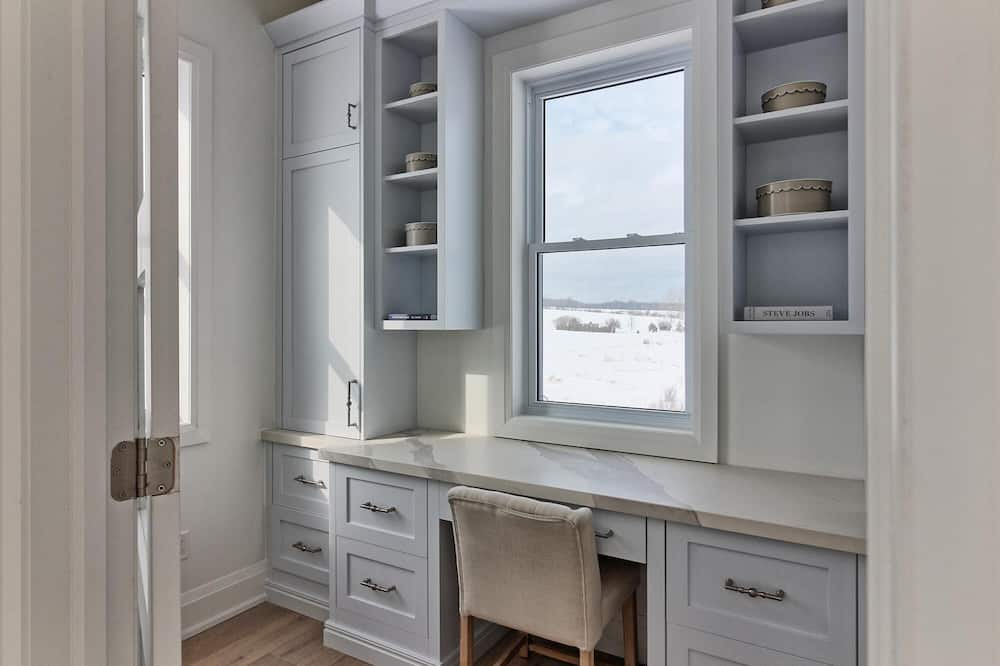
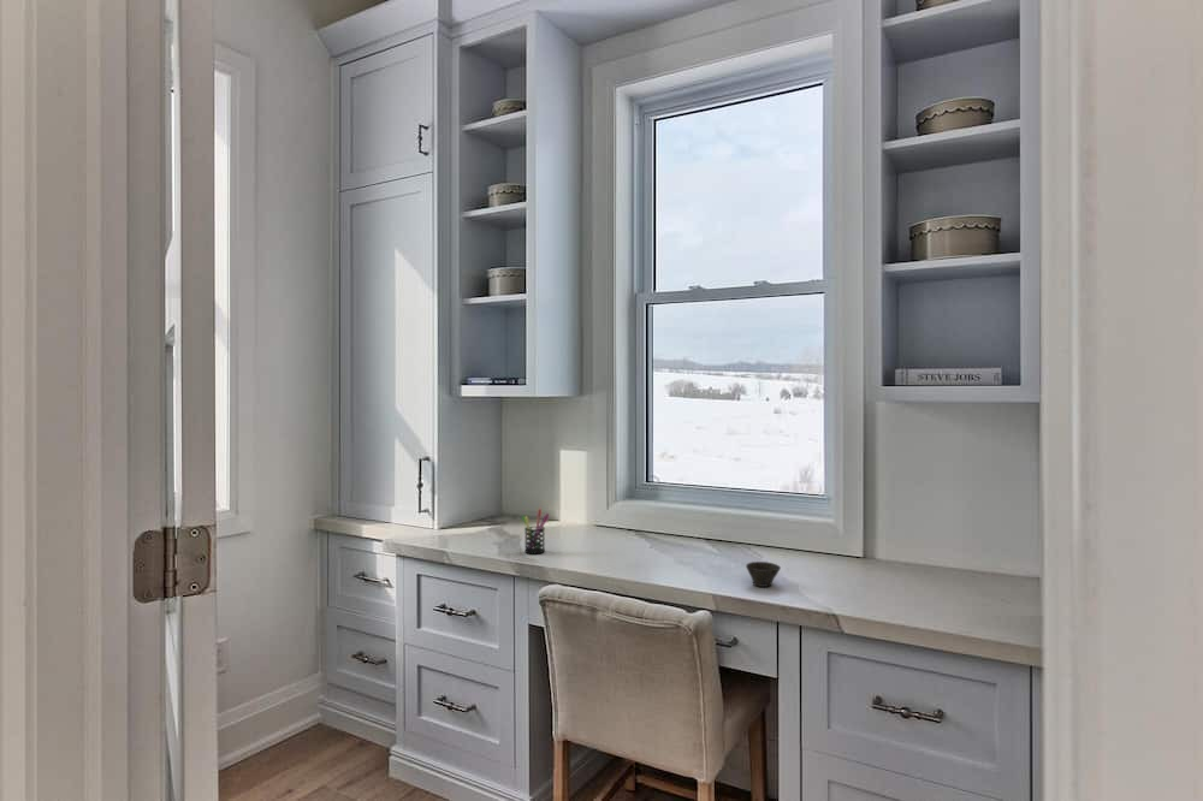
+ cup (764, 574)
+ pen holder (533, 530)
